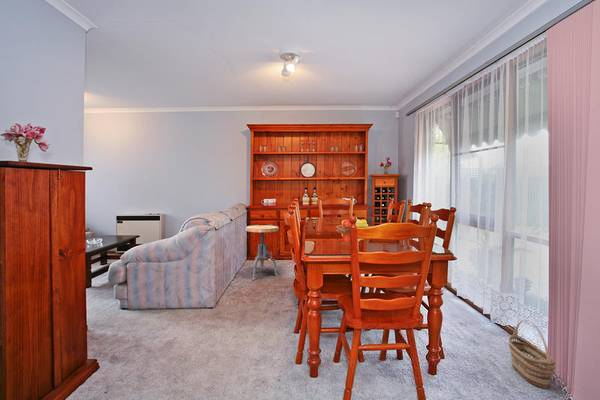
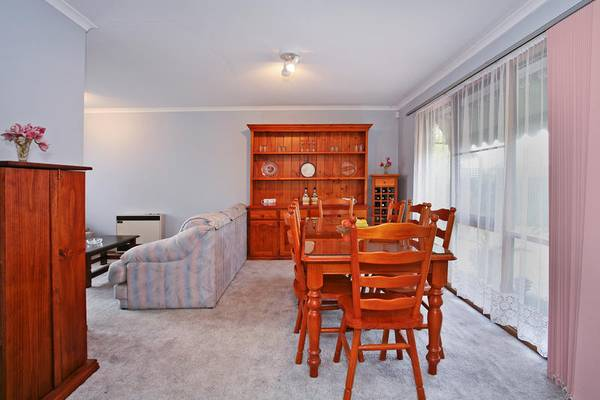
- side table (261, 251)
- basket (530, 348)
